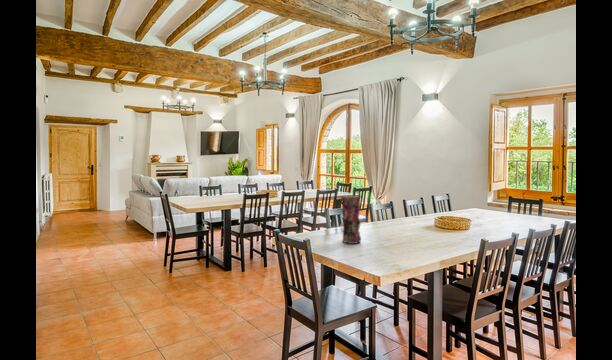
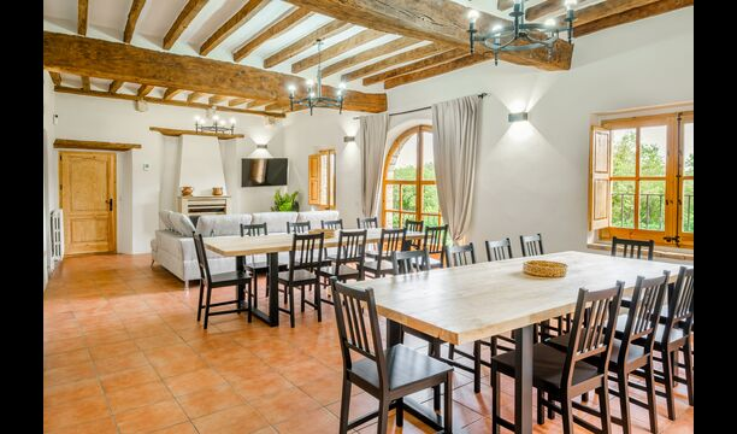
- vase (350, 219)
